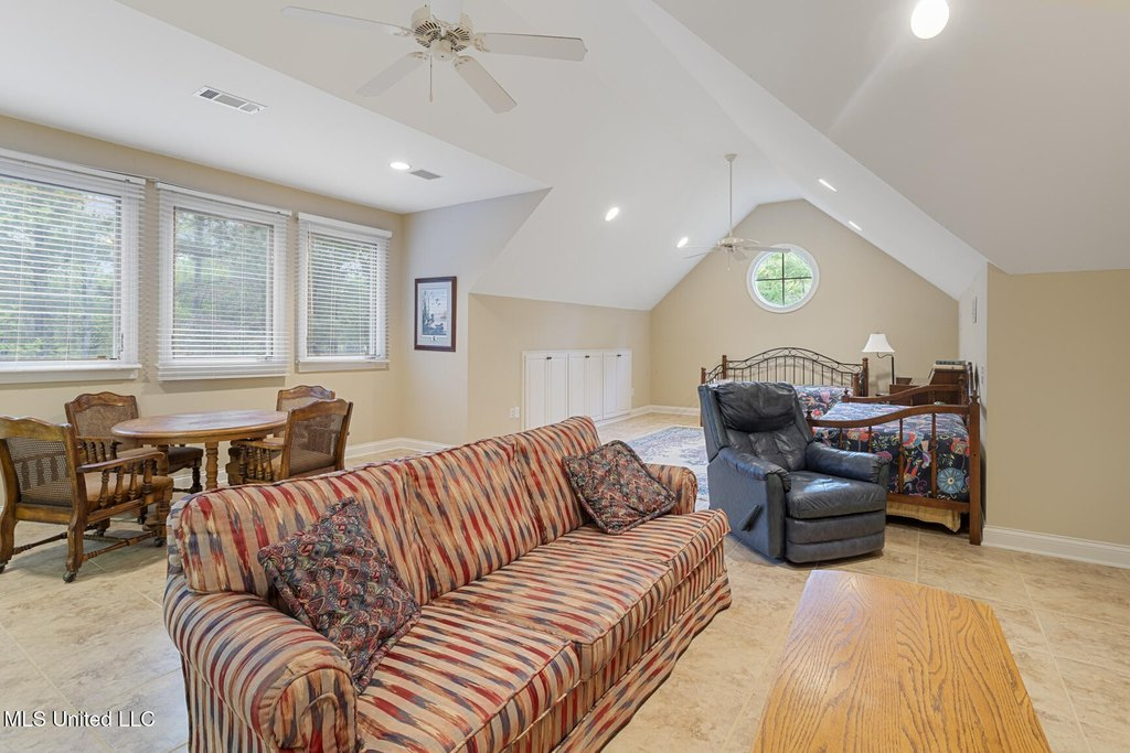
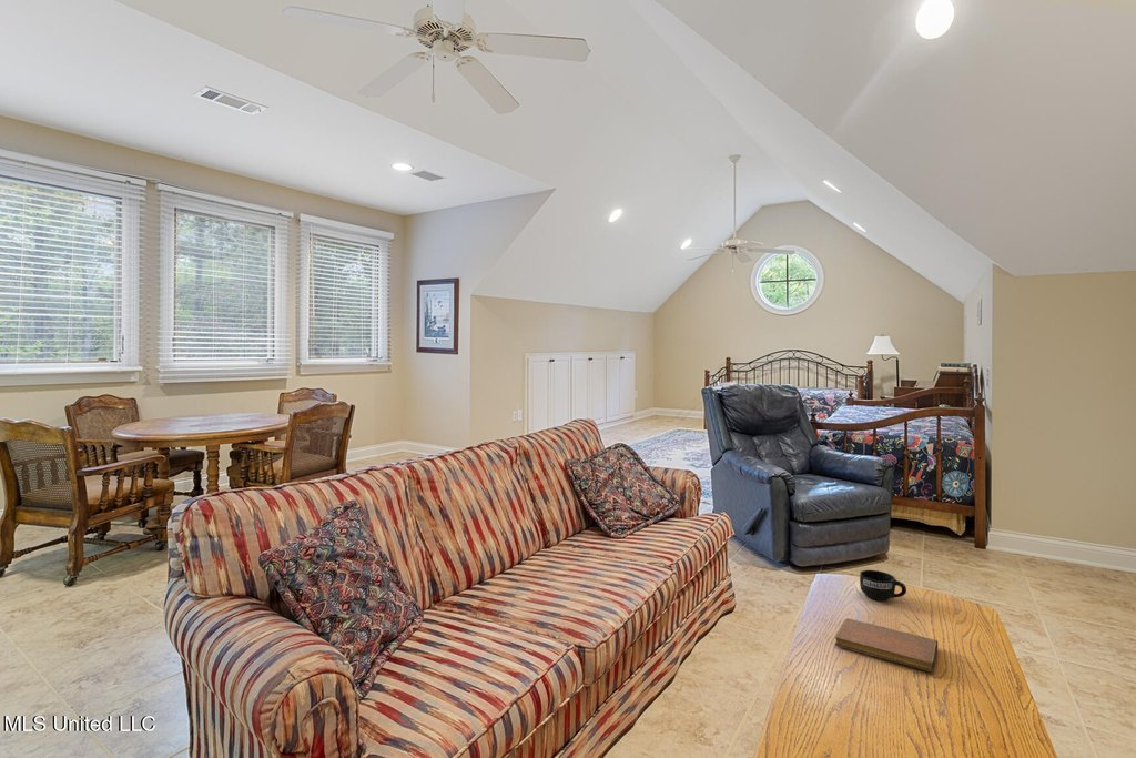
+ notebook (885, 641)
+ mug (882, 587)
